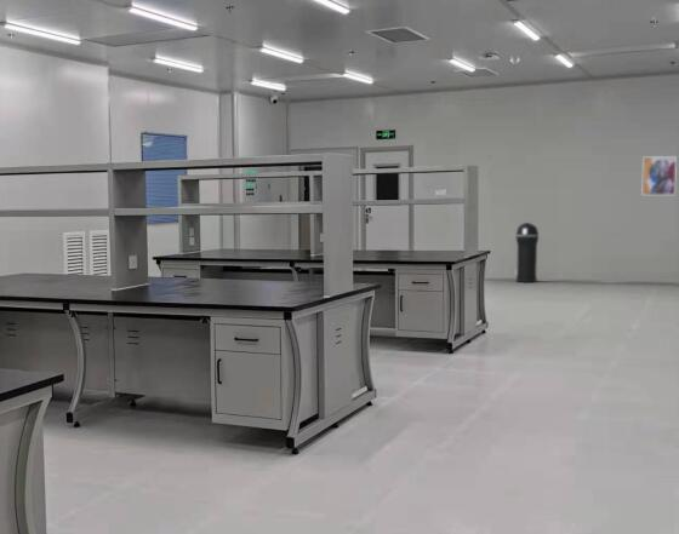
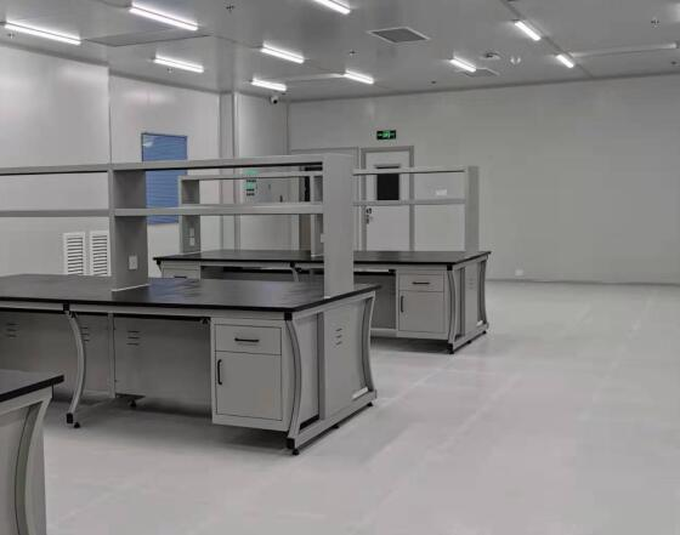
- wall art (658, 176)
- trash can (526, 252)
